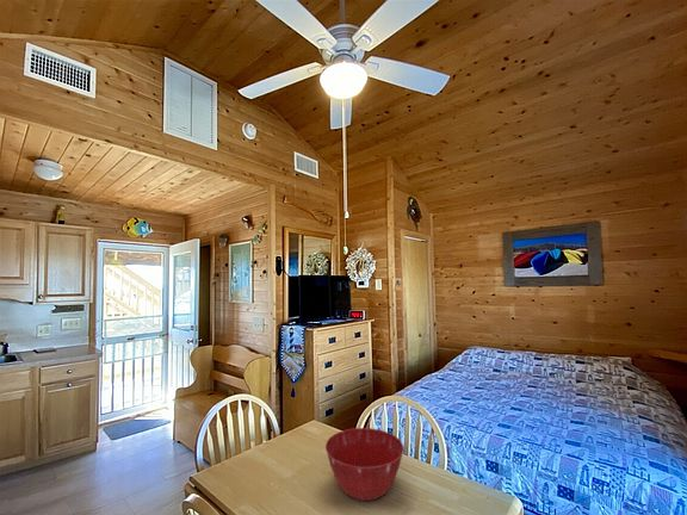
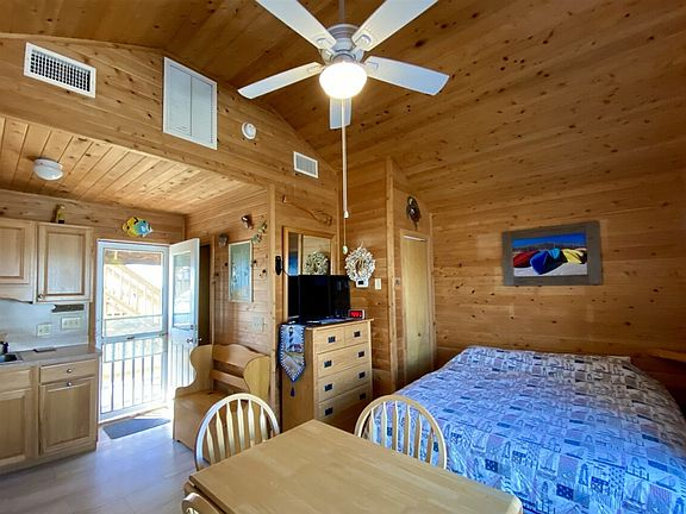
- mixing bowl (364, 466)
